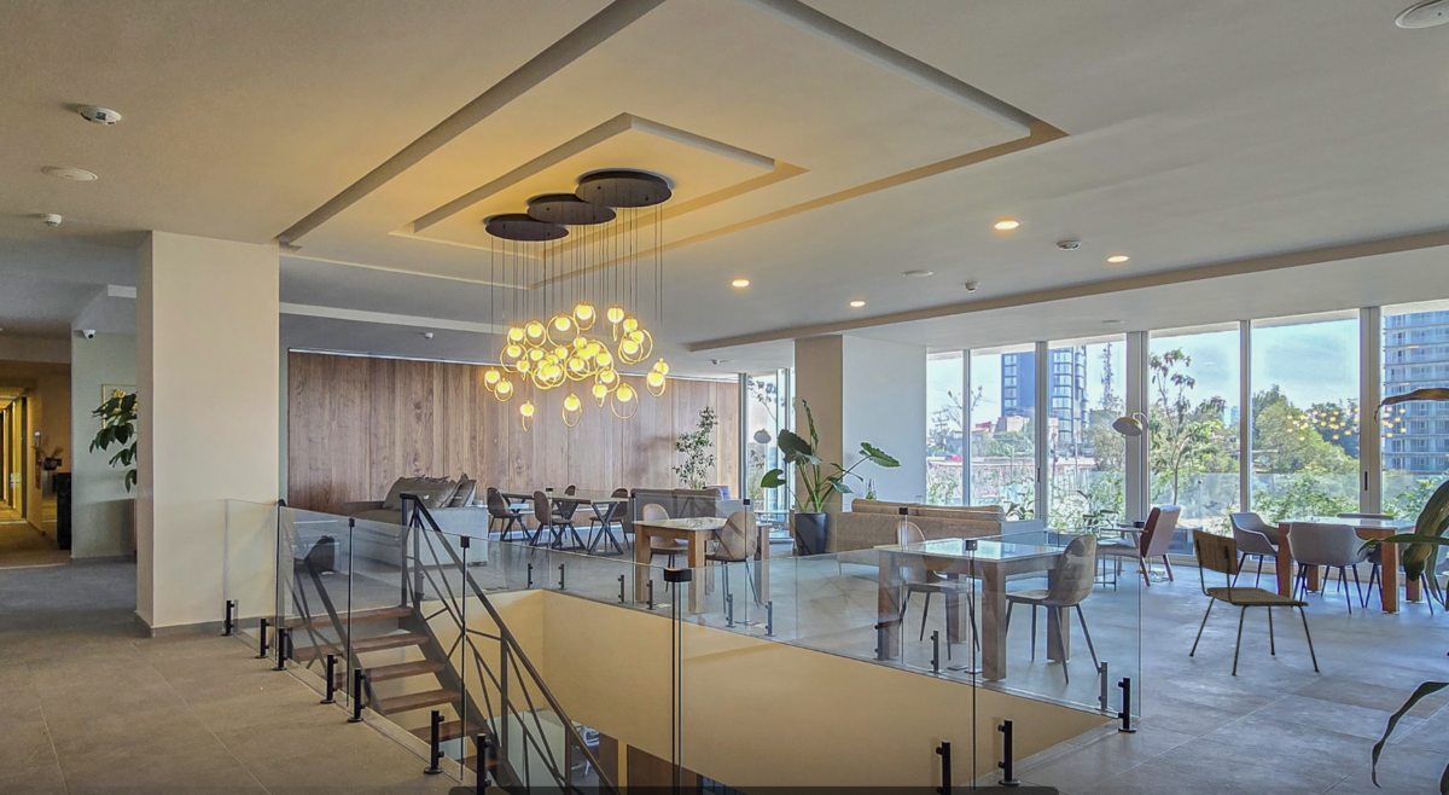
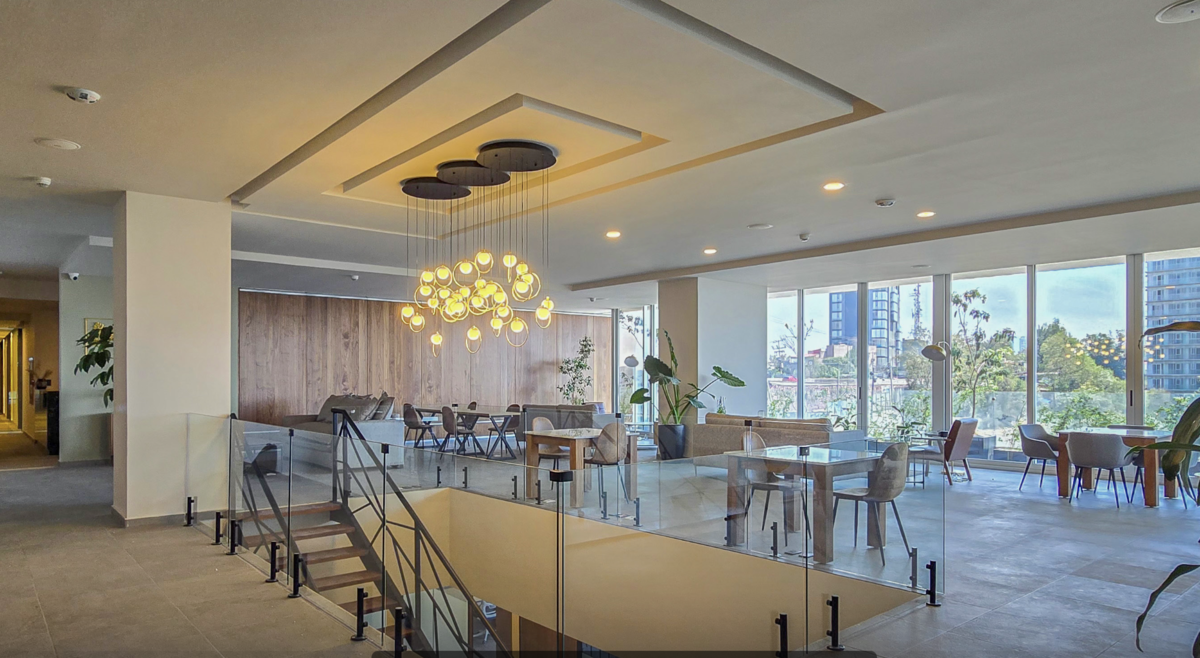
- dining chair (1252, 598)
